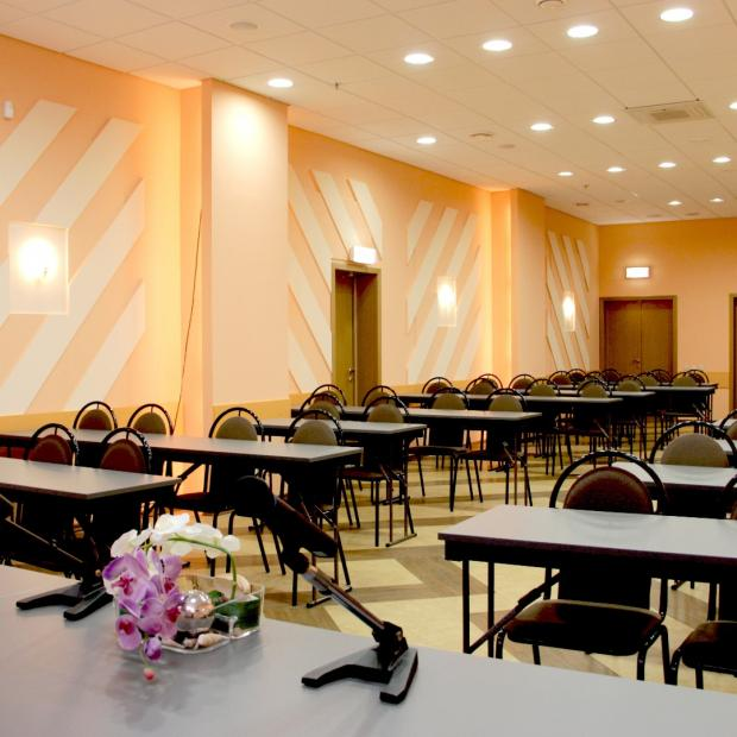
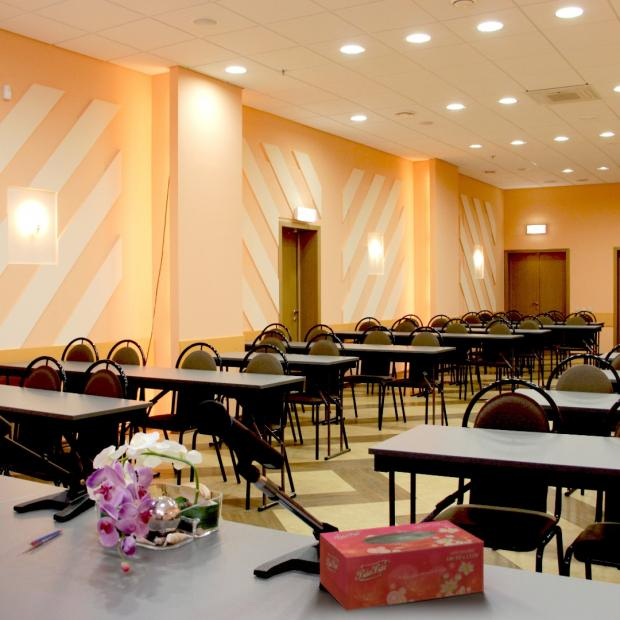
+ tissue box (400, 562)
+ pen (47, 536)
